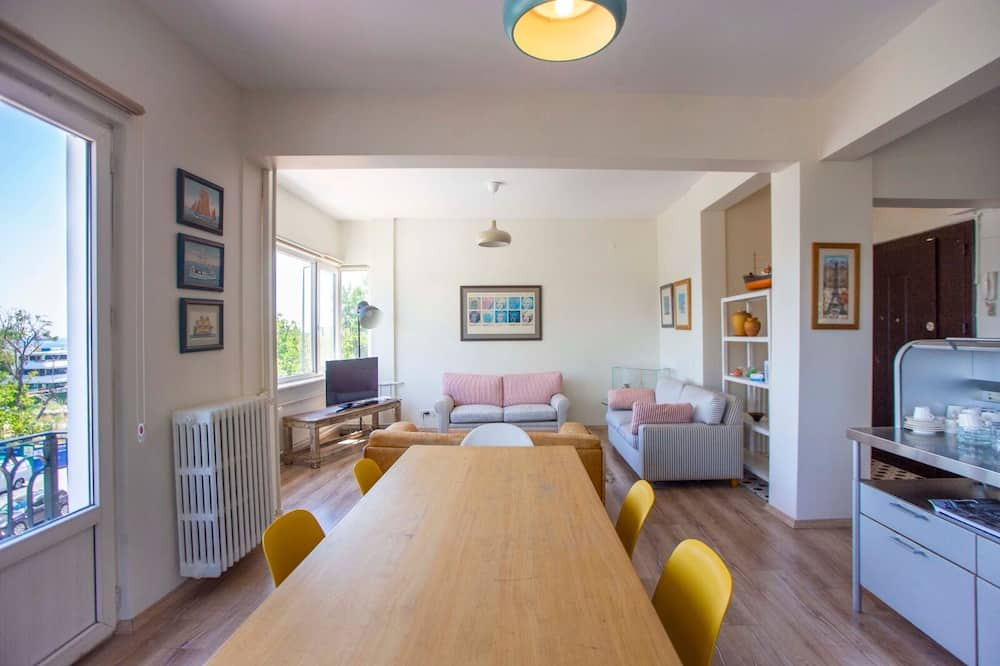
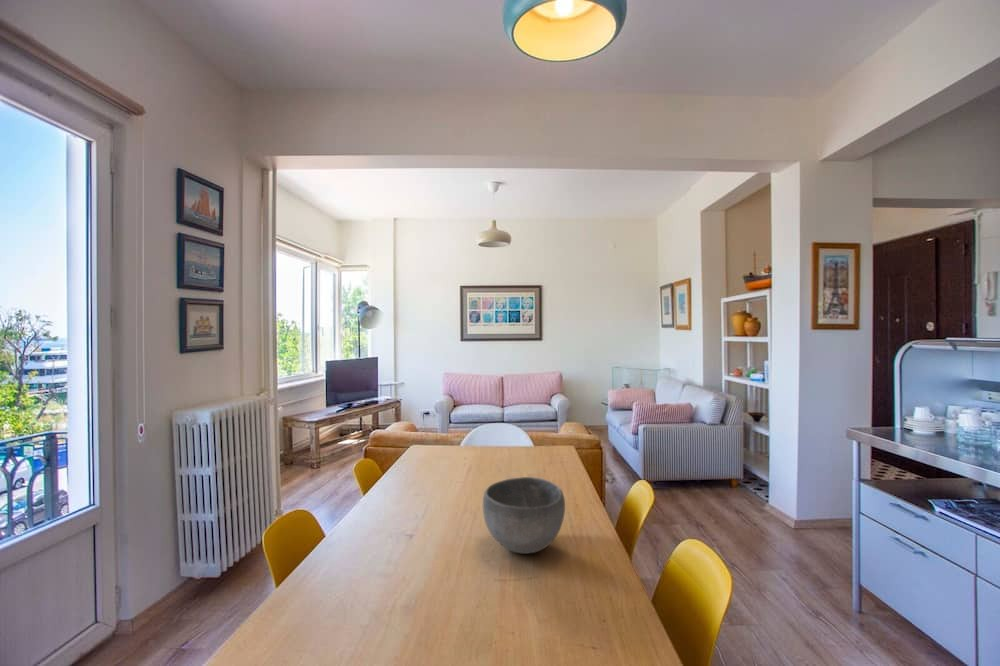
+ bowl (523, 518)
